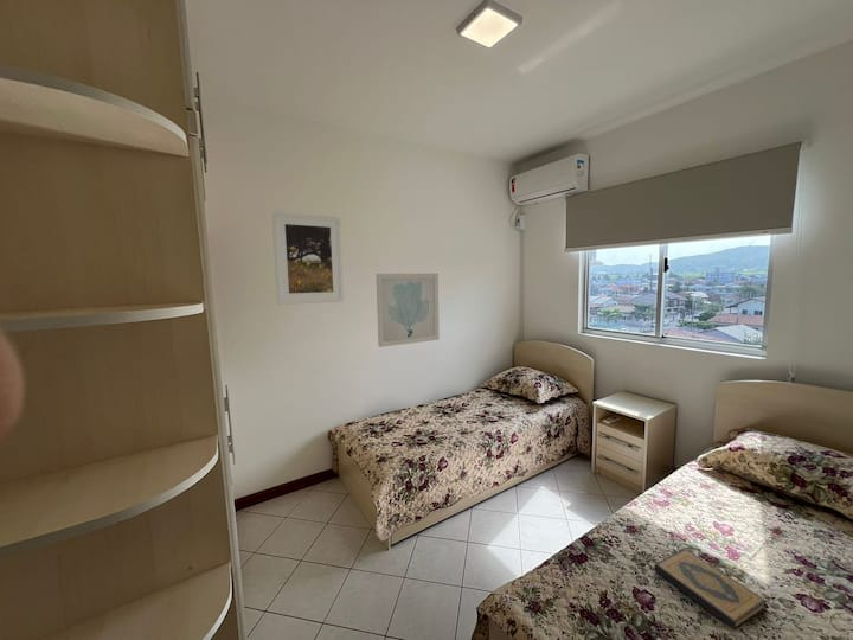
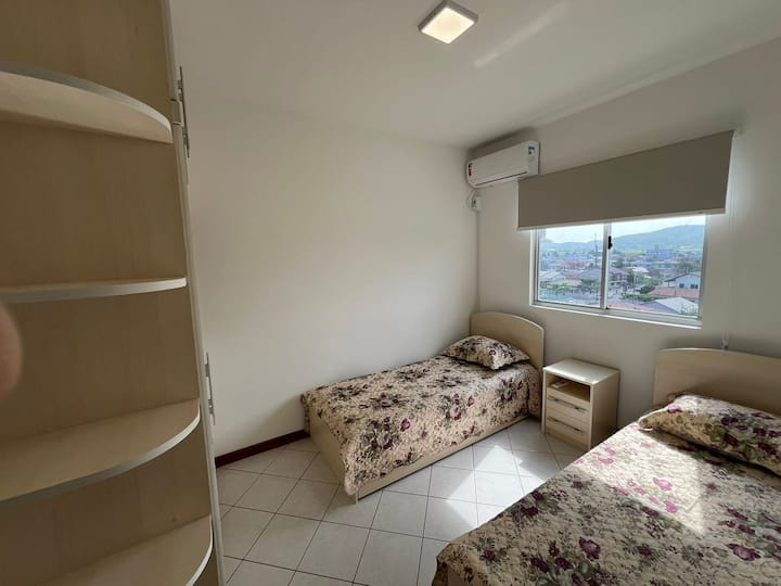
- wall art (409, 308)
- hardback book (706, 584)
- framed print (309, 258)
